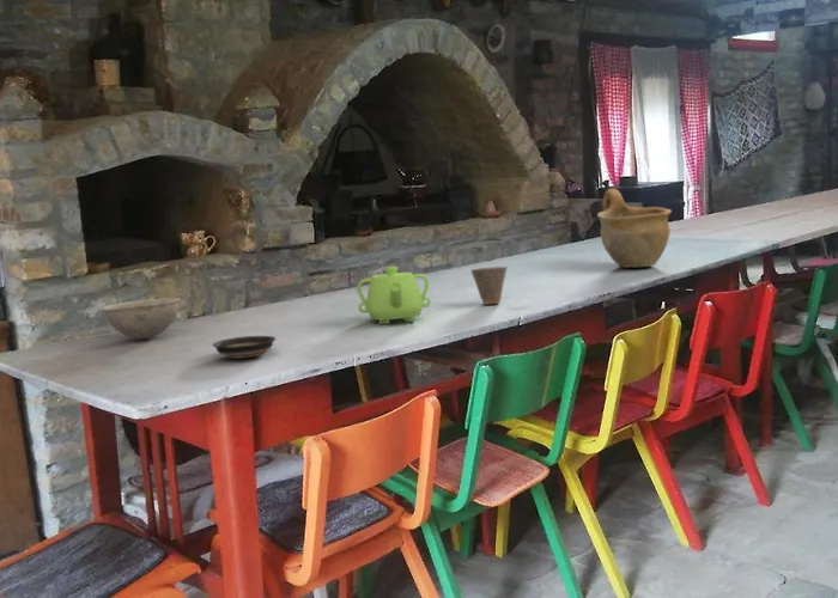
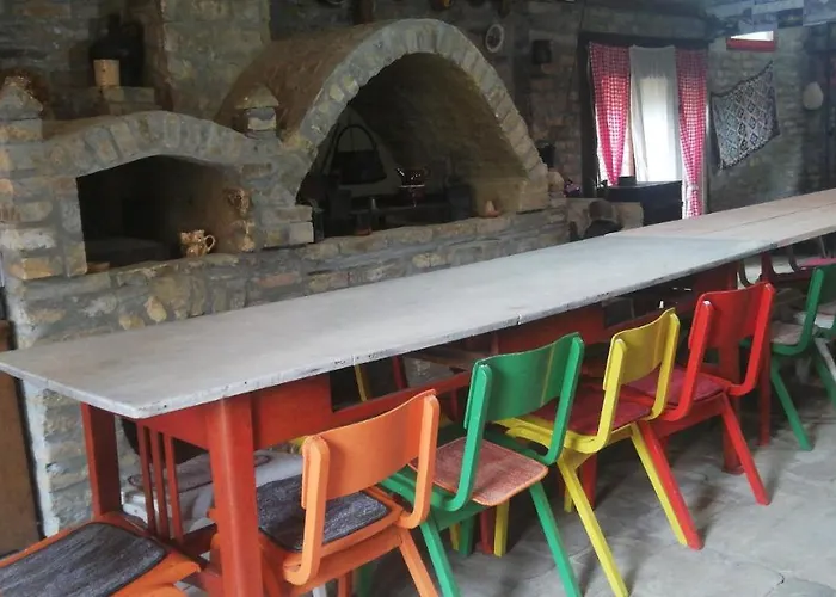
- jug (627, 226)
- teapot (394, 294)
- saucer (244, 348)
- bowl (142, 319)
- cup (490, 285)
